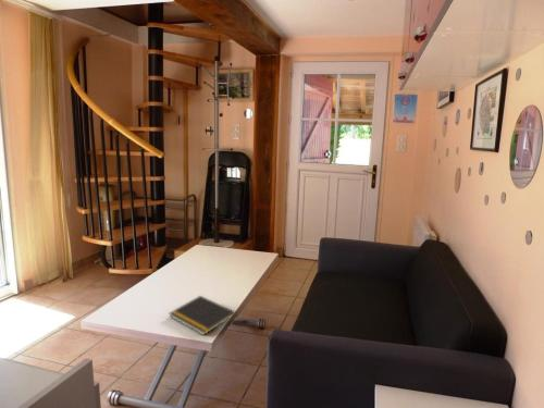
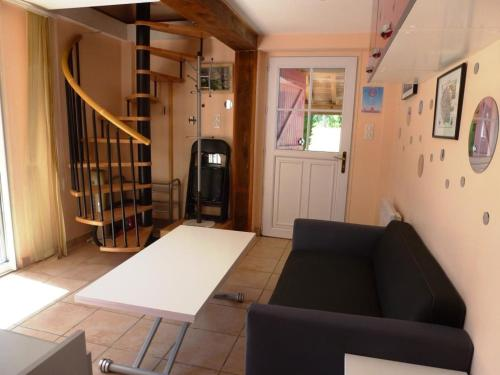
- notepad (201, 313)
